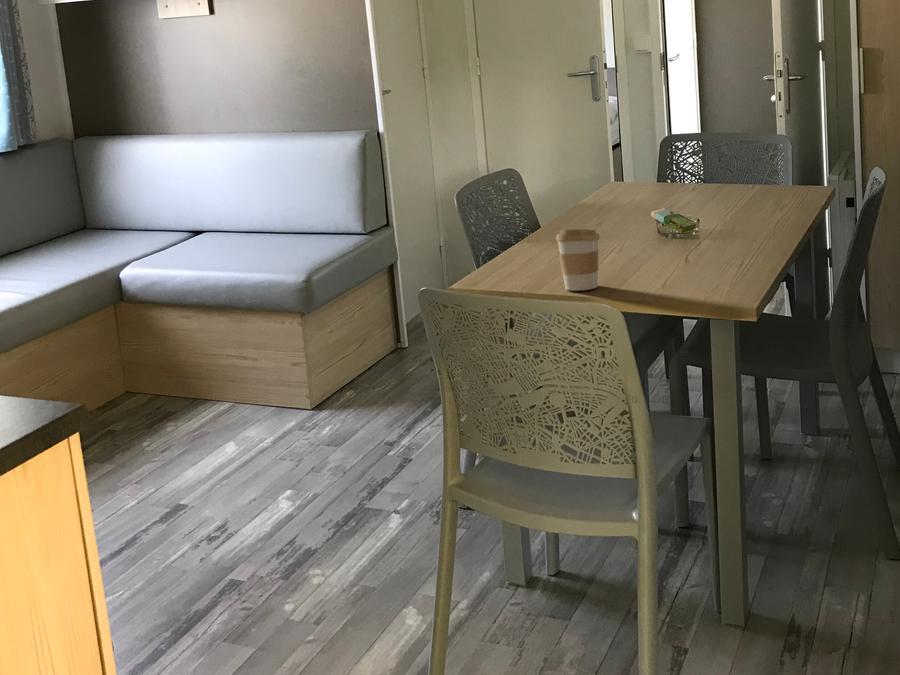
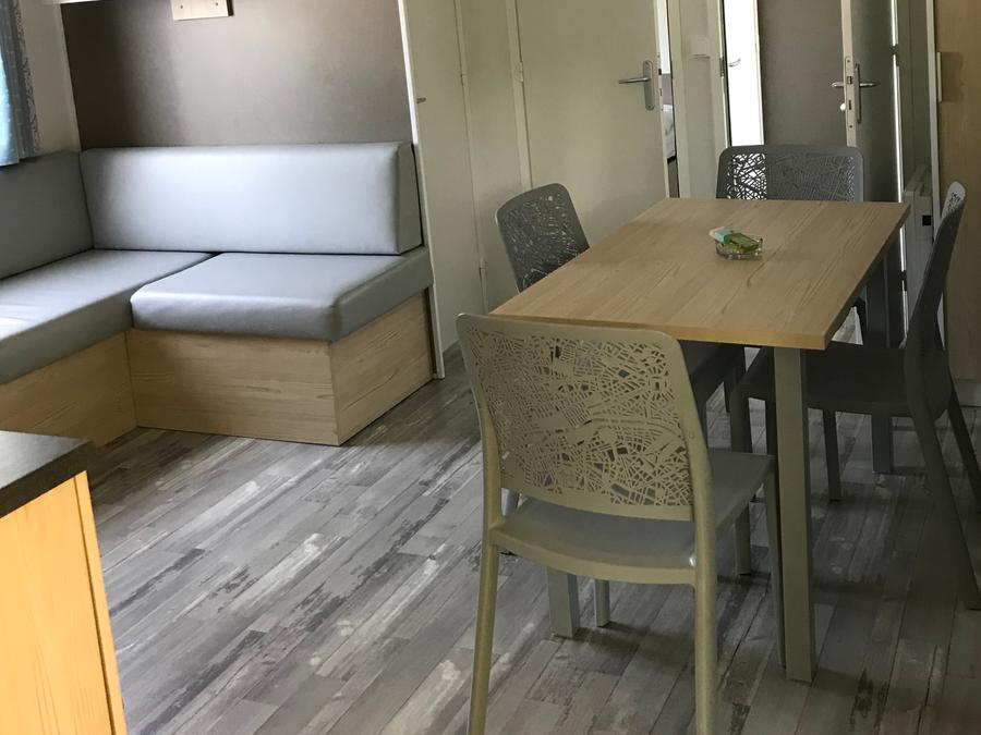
- coffee cup (579, 257)
